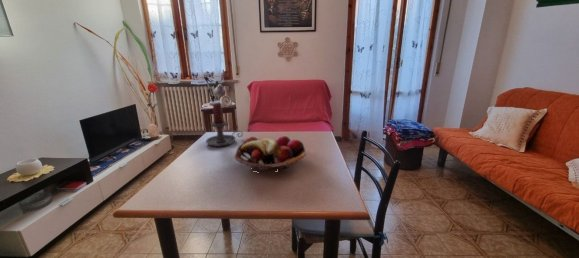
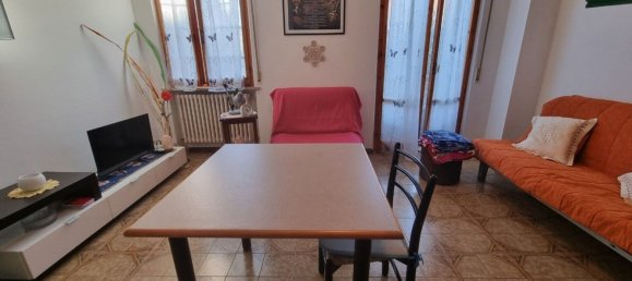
- candle holder (223, 122)
- fruit basket (270, 150)
